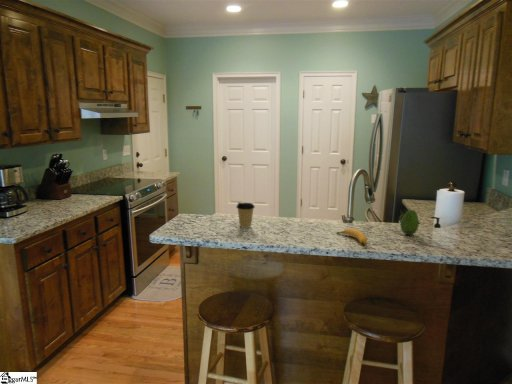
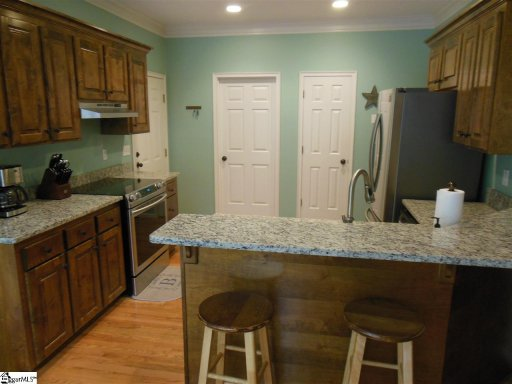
- banana (353, 235)
- coffee cup (245, 215)
- fruit (409, 222)
